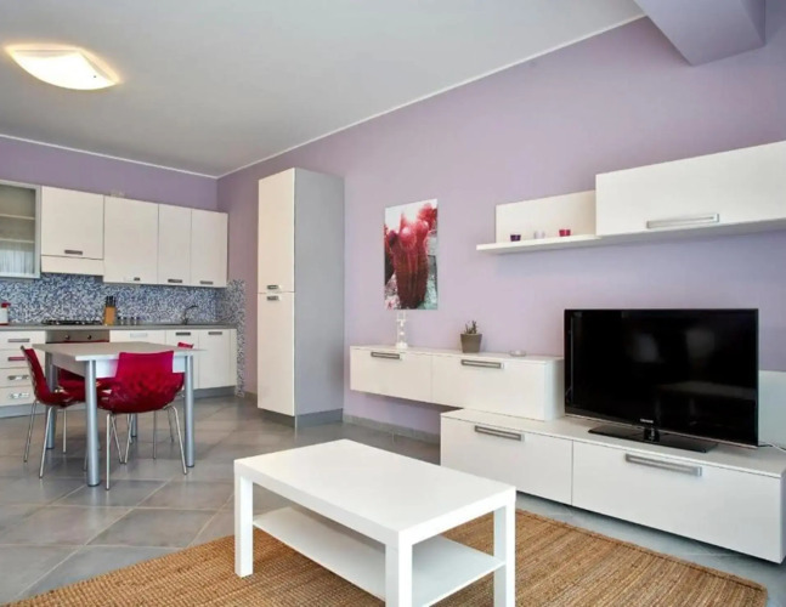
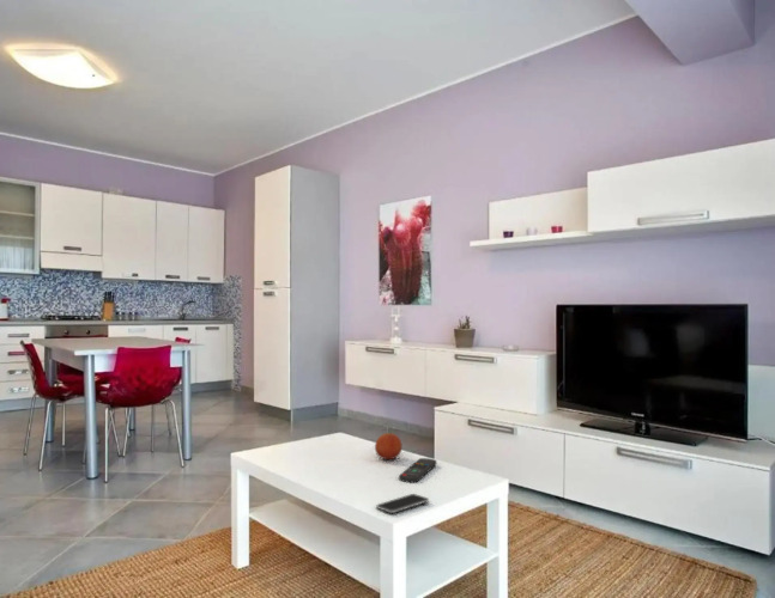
+ smartphone (402, 502)
+ remote control (418, 469)
+ fruit (388, 445)
